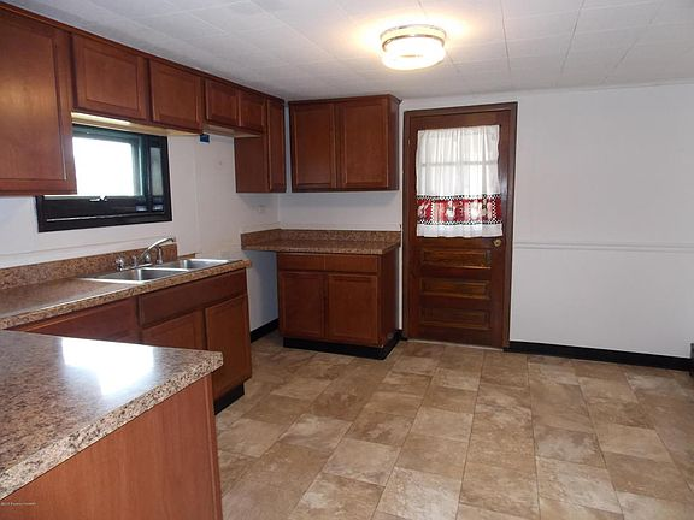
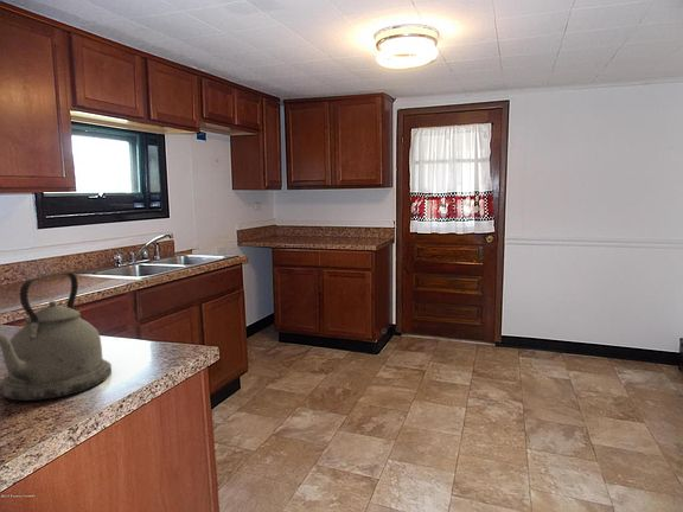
+ kettle (52, 329)
